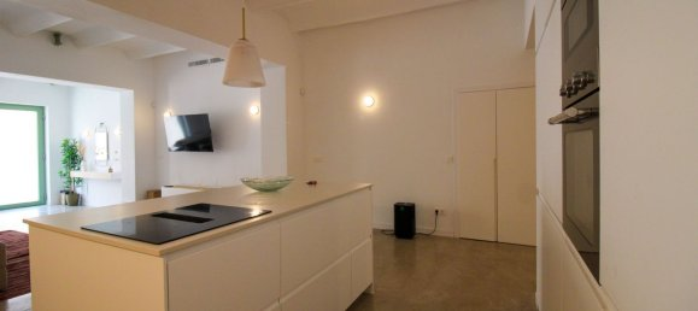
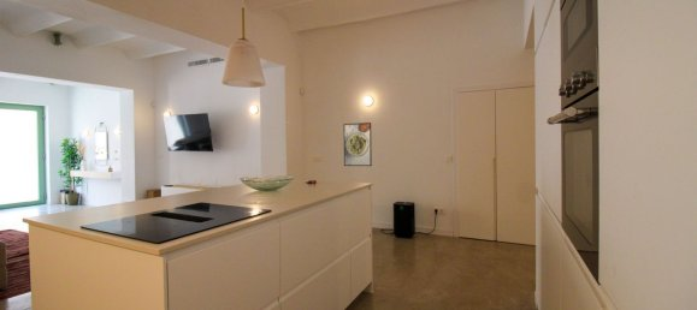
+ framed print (356, 144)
